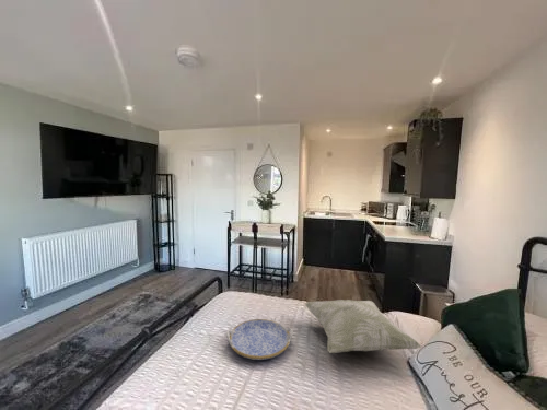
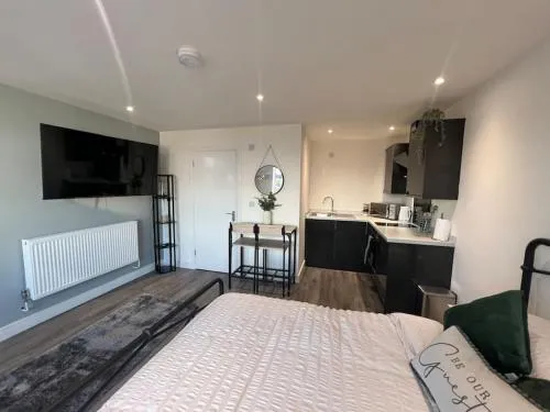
- serving tray (259, 337)
- decorative pillow (354, 321)
